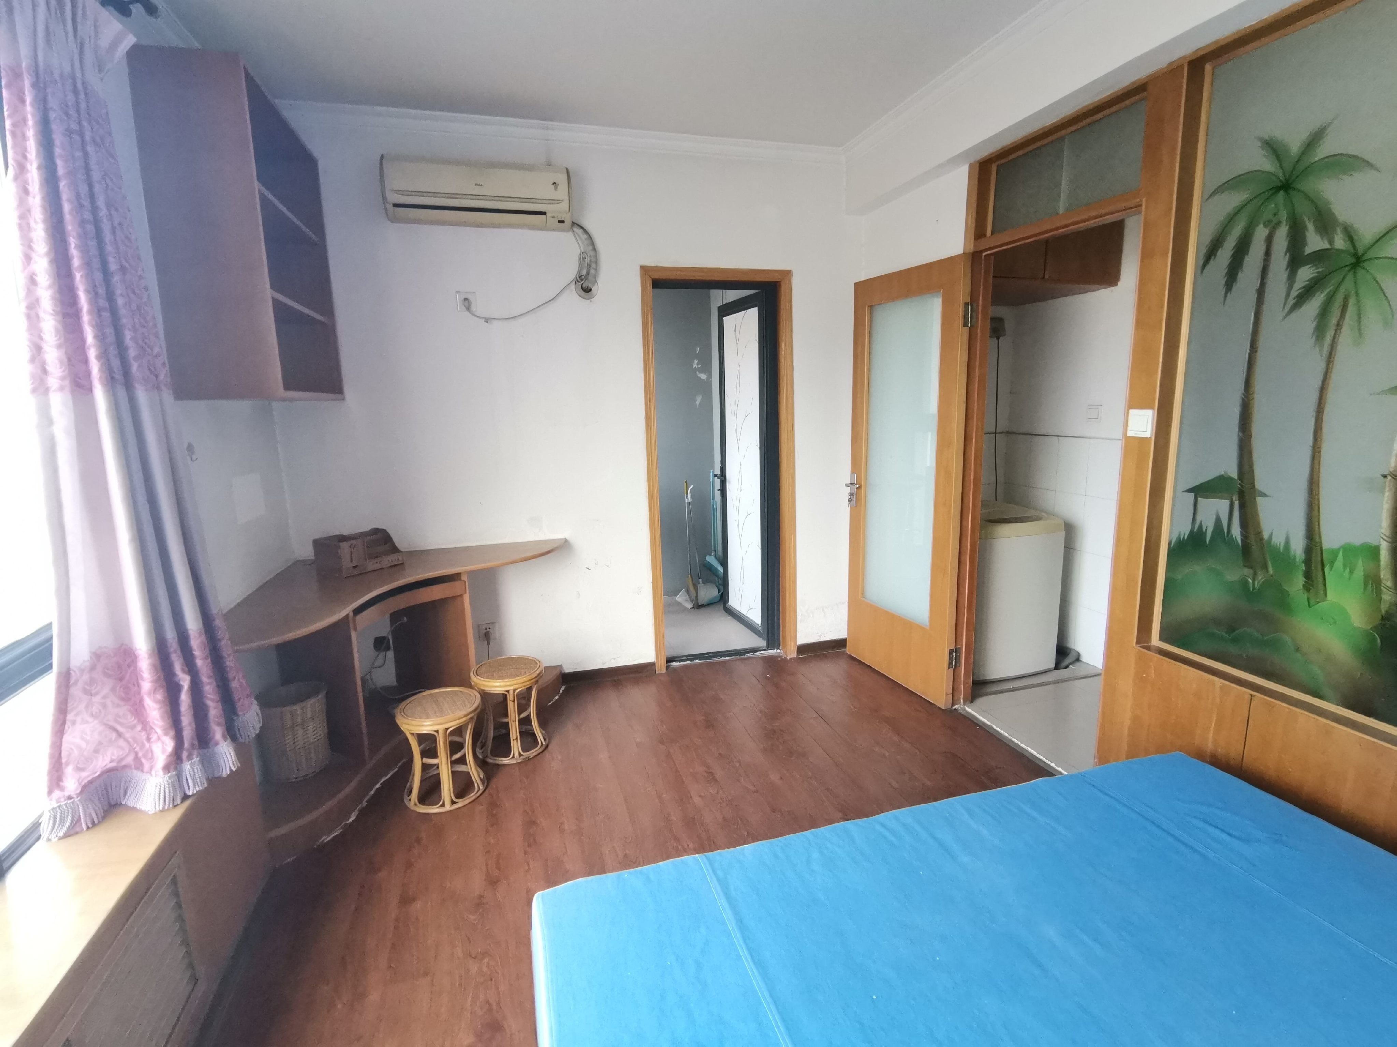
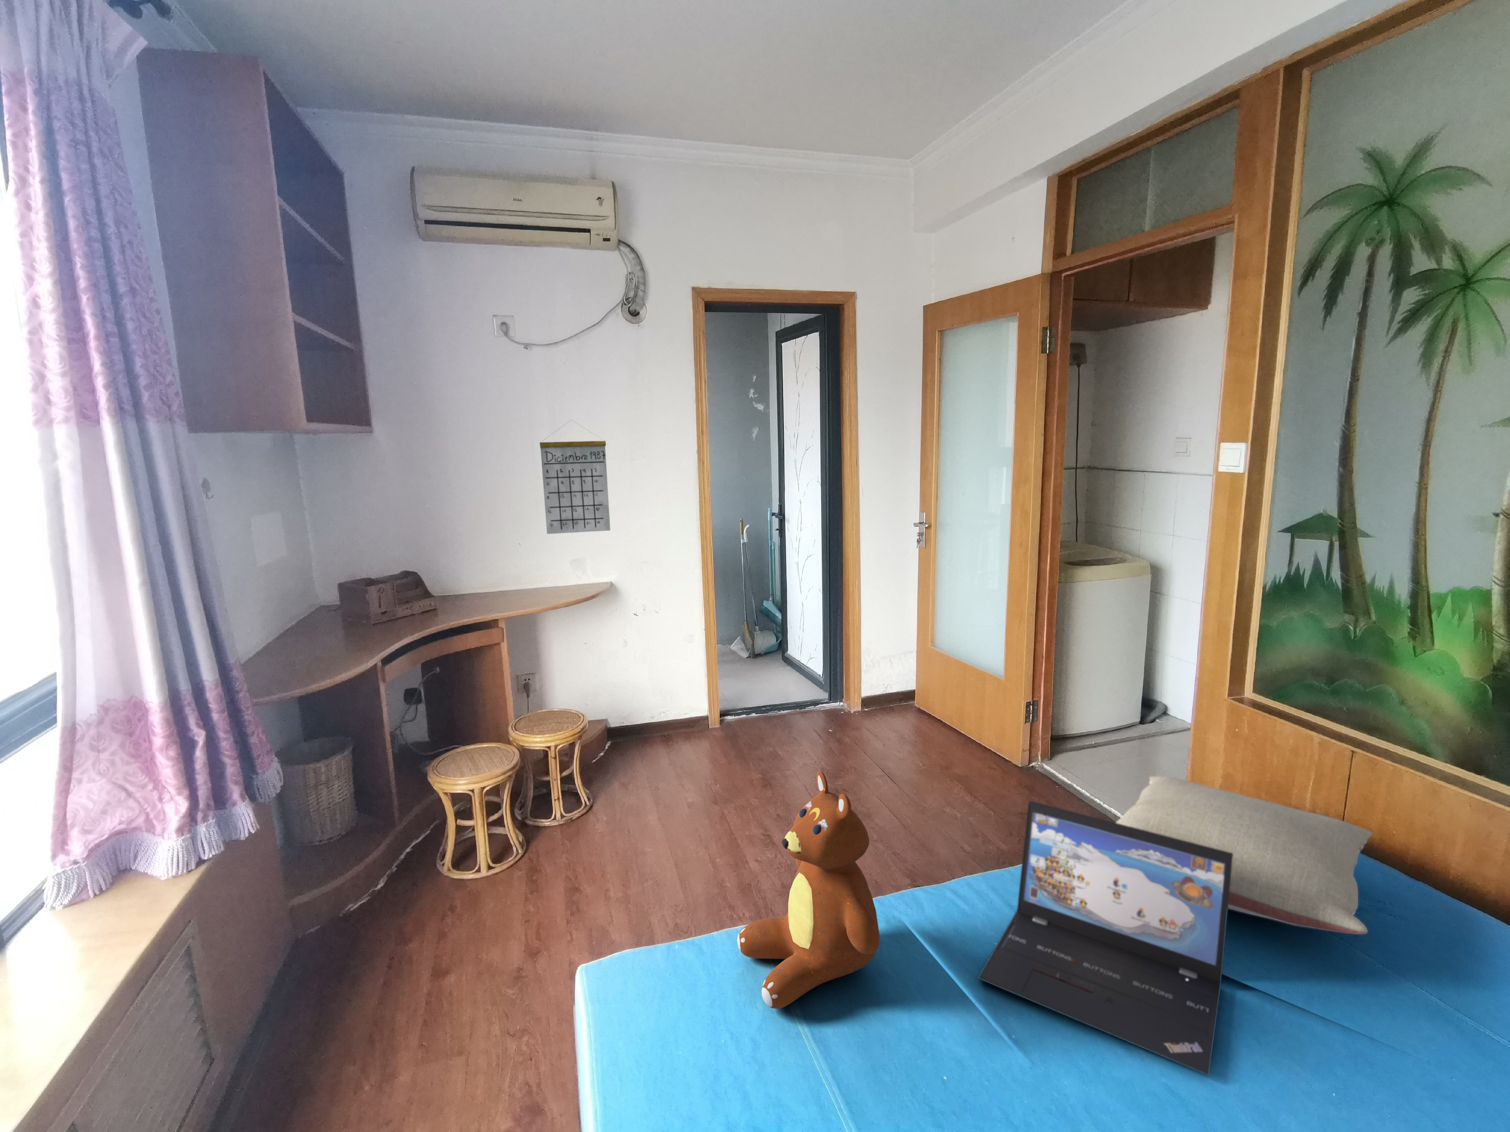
+ laptop (1105, 918)
+ calendar (575, 477)
+ pillow (1237, 841)
+ teddy bear (807, 879)
